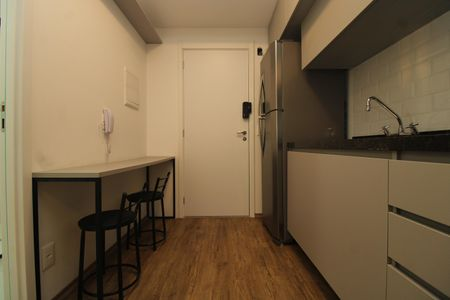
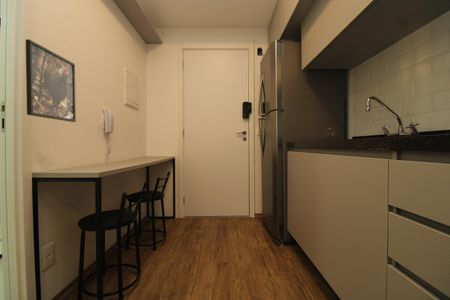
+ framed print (53, 86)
